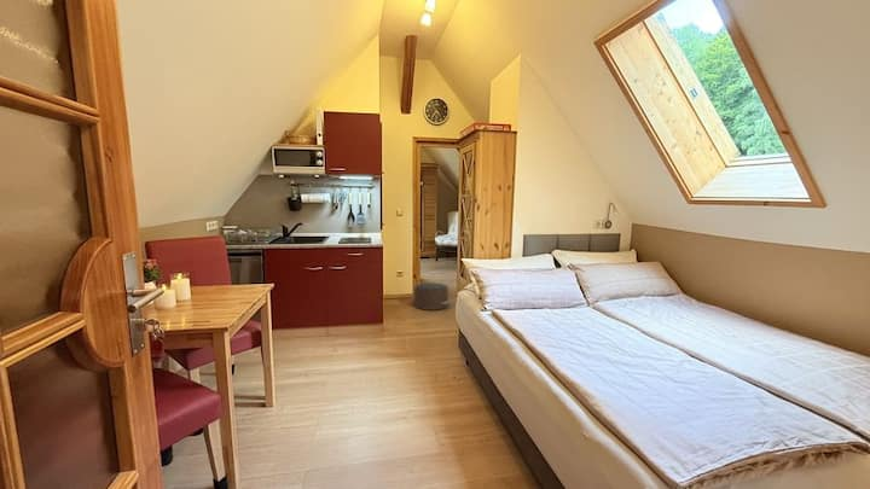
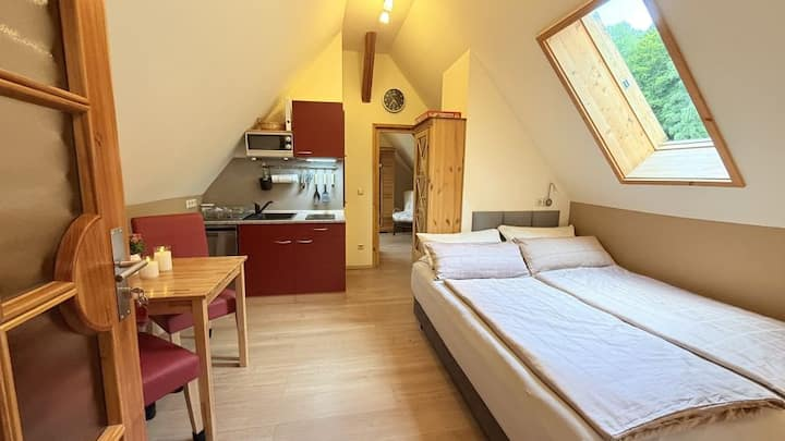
- pouf (433, 295)
